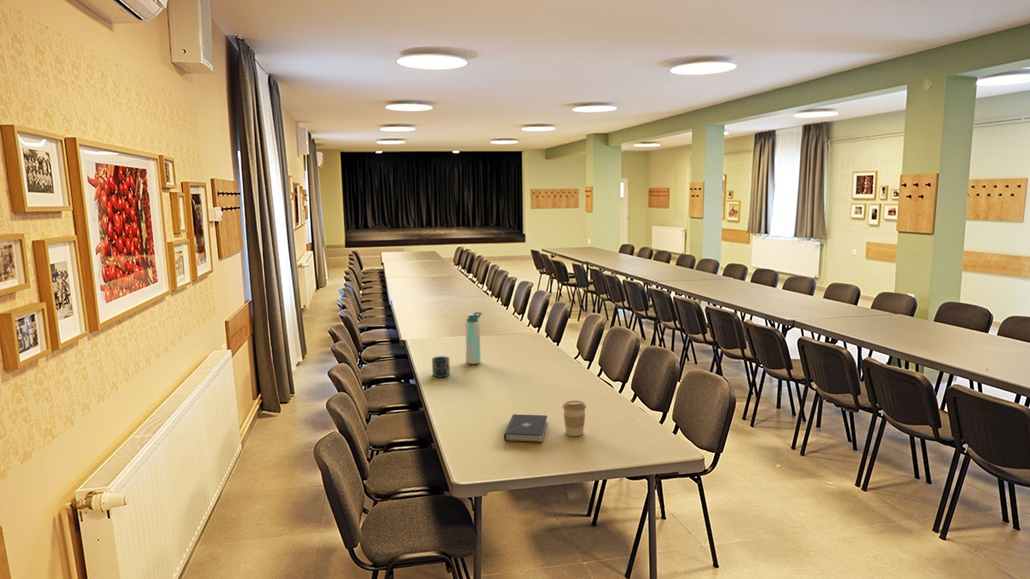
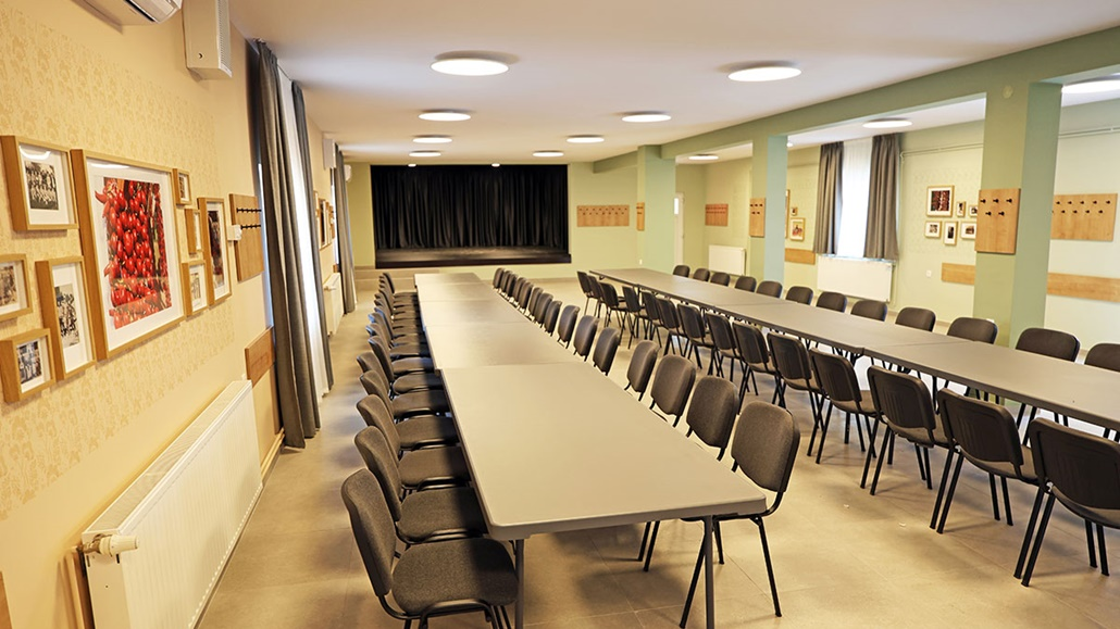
- book (526, 427)
- cup (441, 367)
- water bottle (473, 338)
- coffee cup (574, 417)
